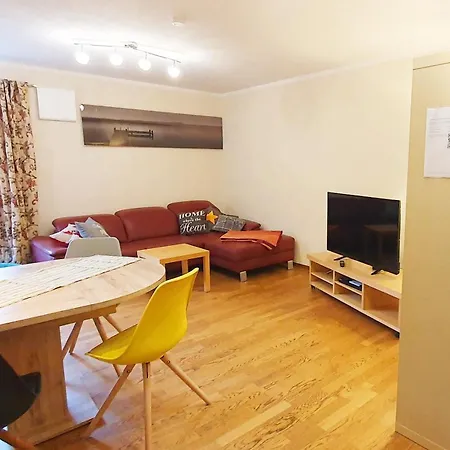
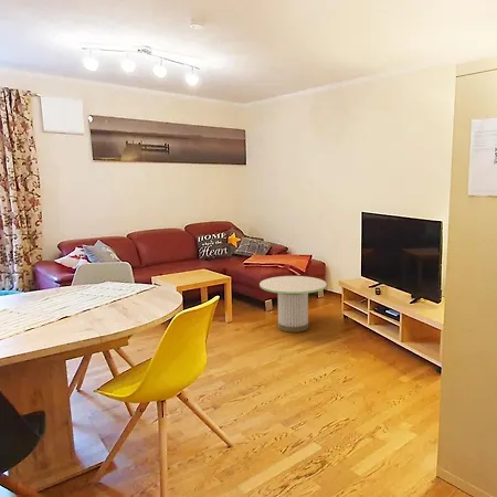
+ side table (293, 305)
